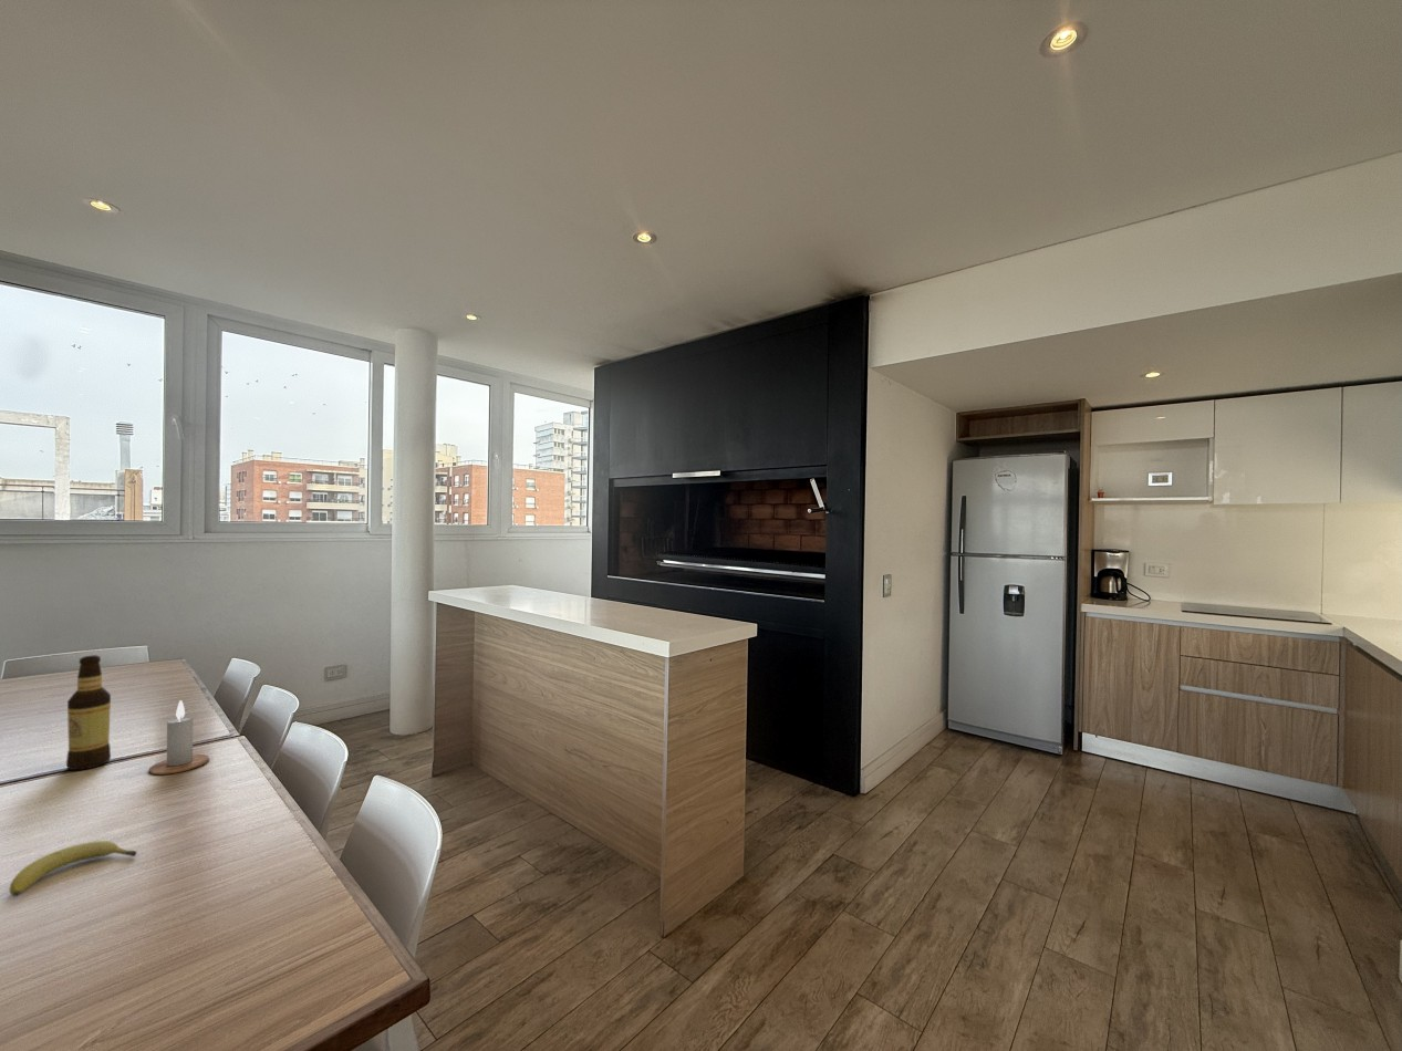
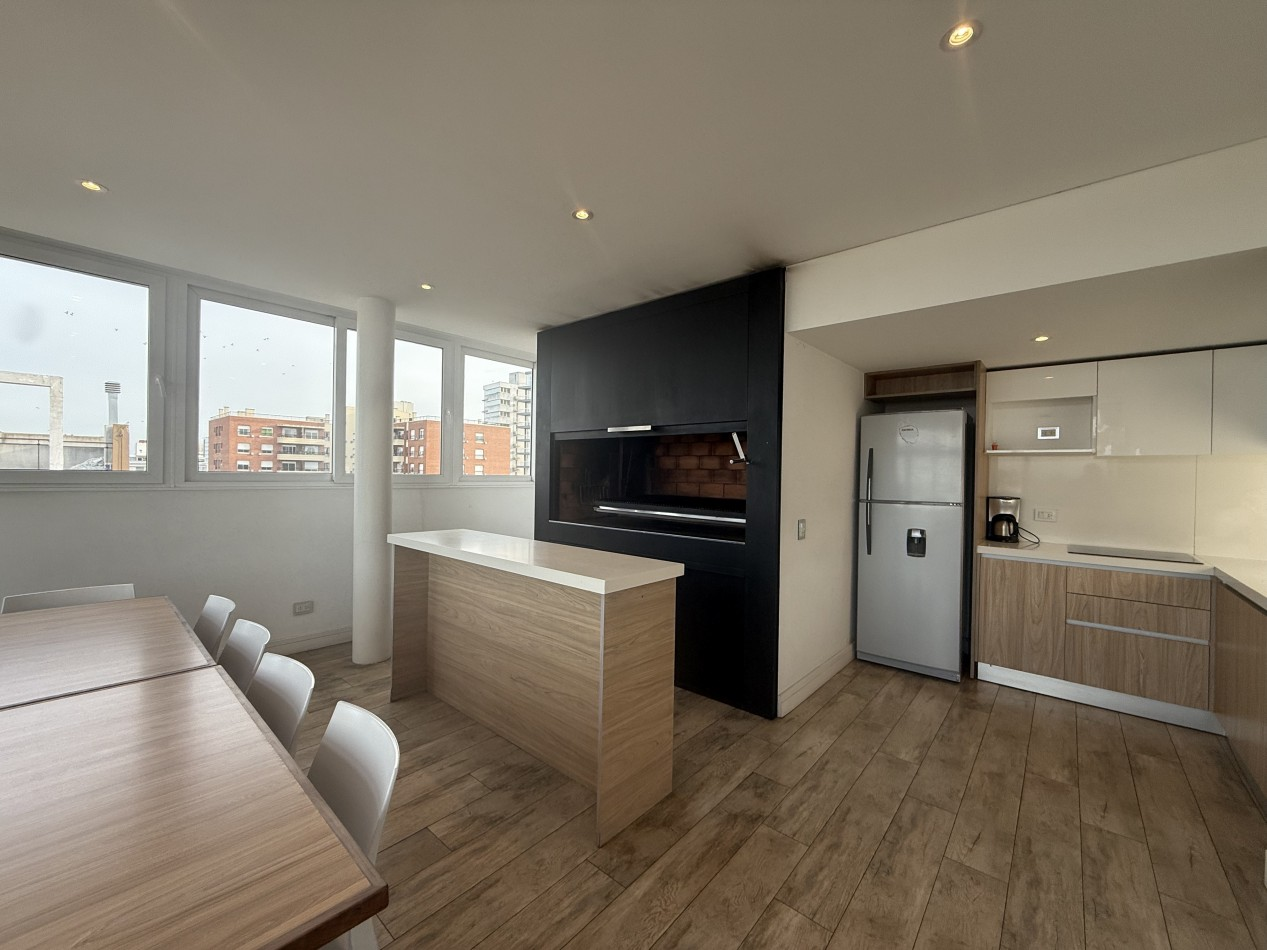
- fruit (72, 861)
- bottle (89, 710)
- candle (179, 732)
